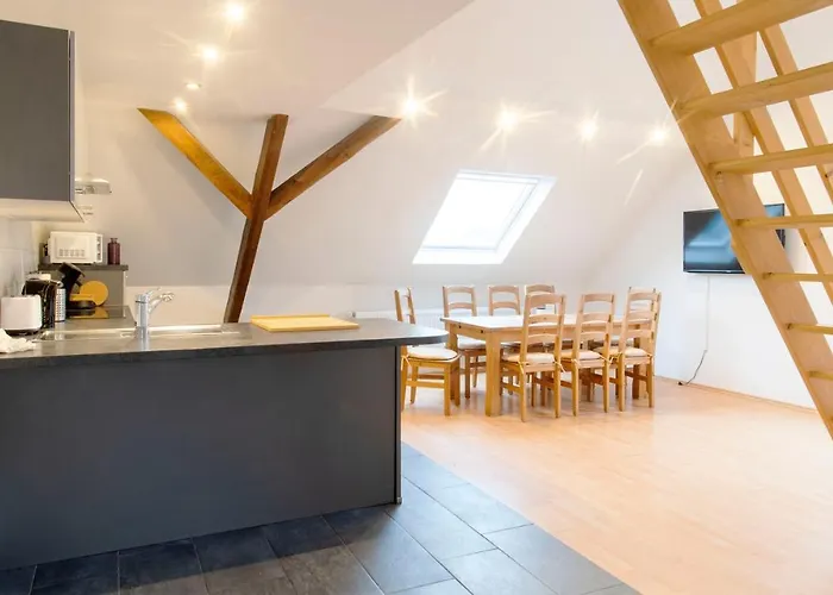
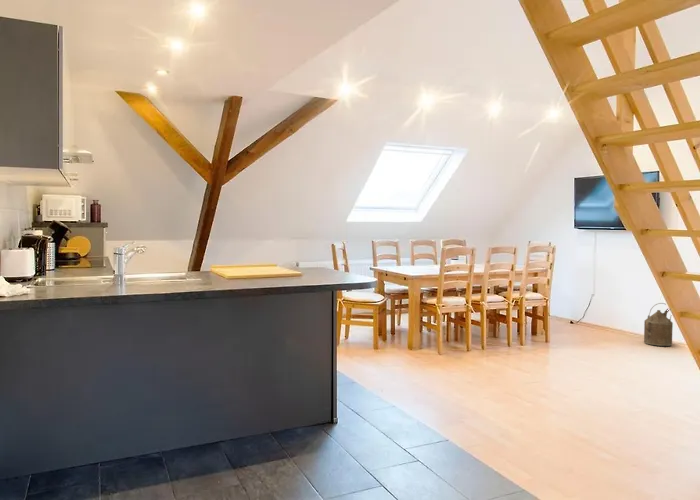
+ watering can (657, 323)
